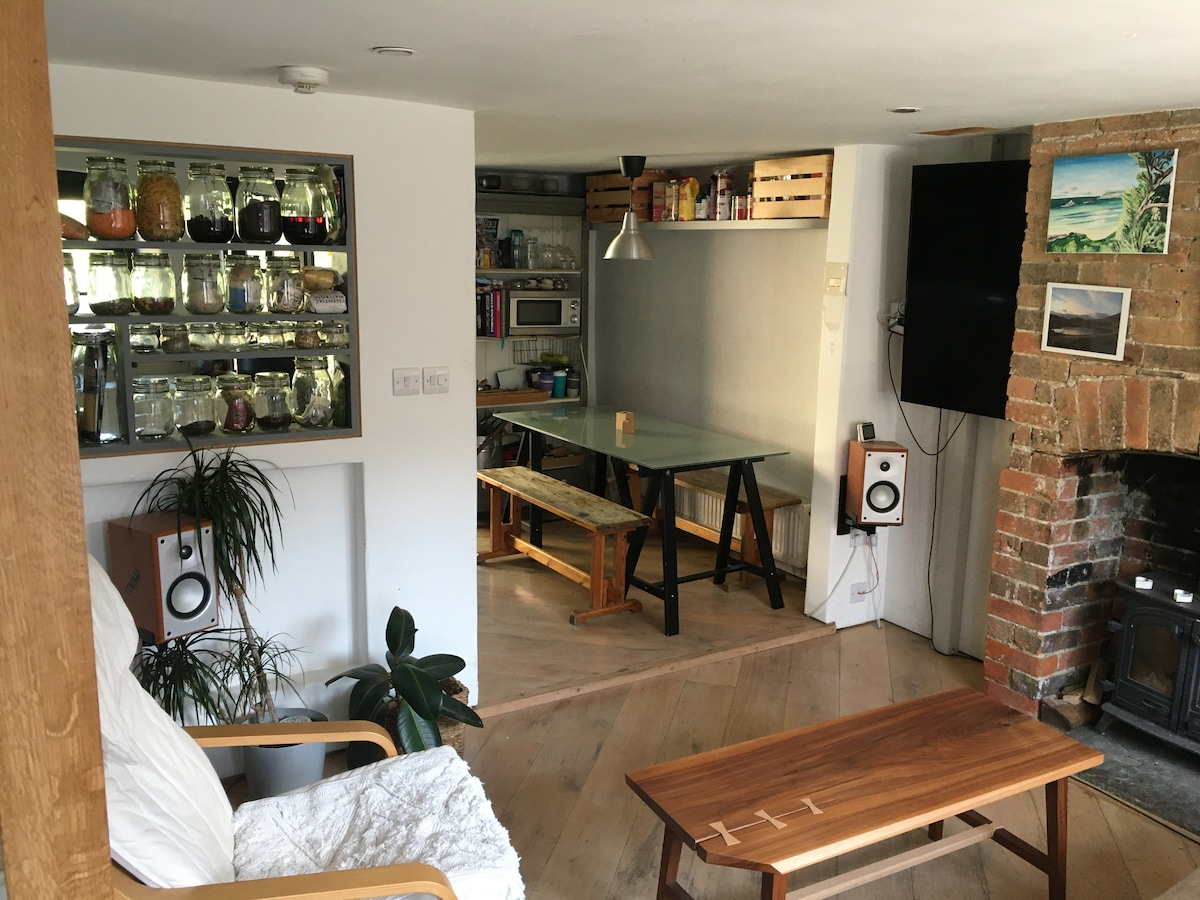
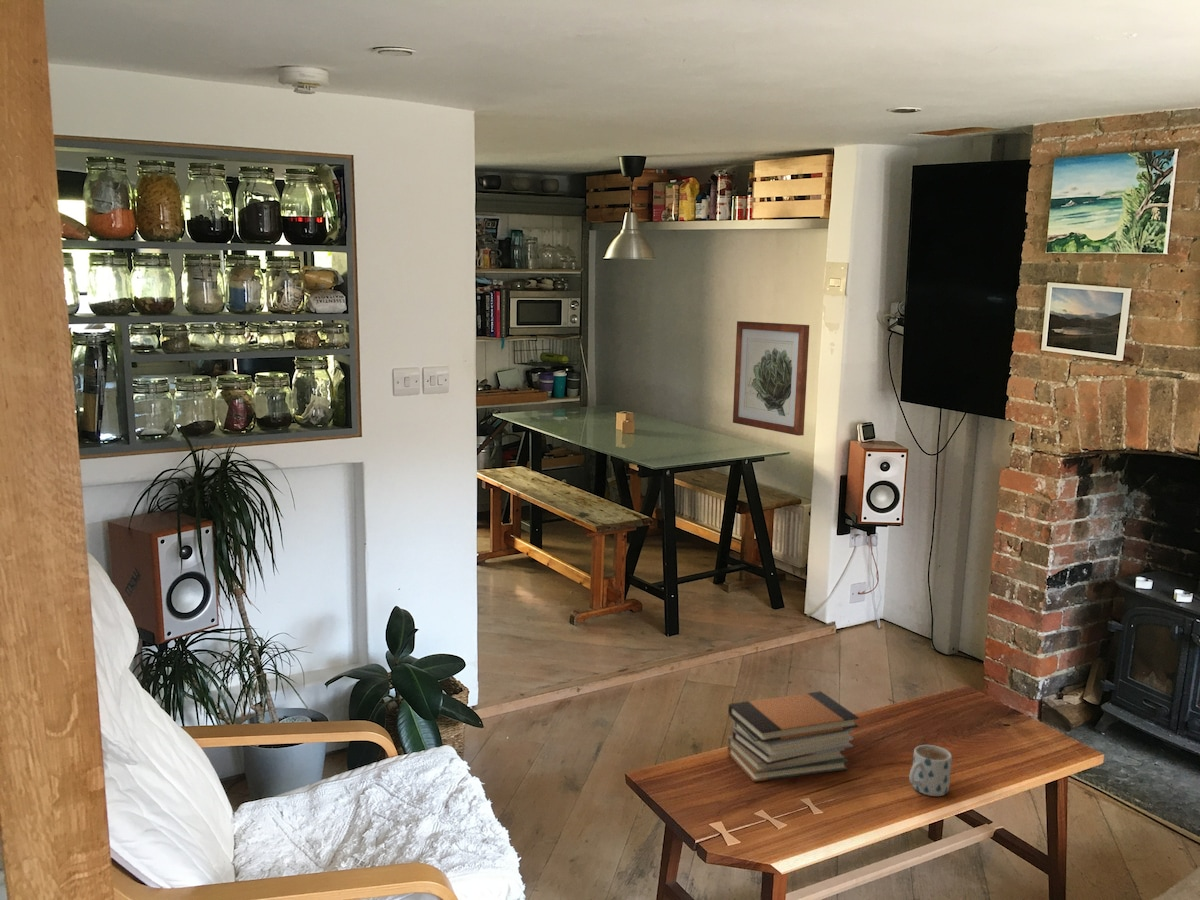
+ book stack (791, 735)
+ mug (926, 772)
+ wall art (769, 376)
